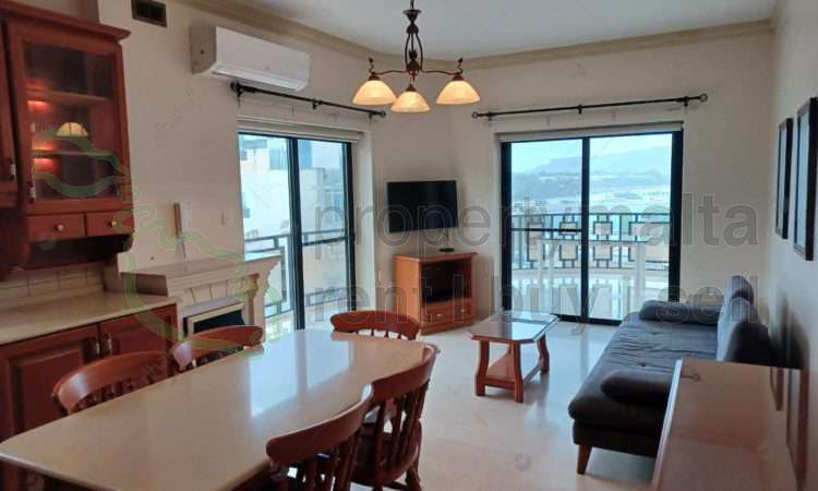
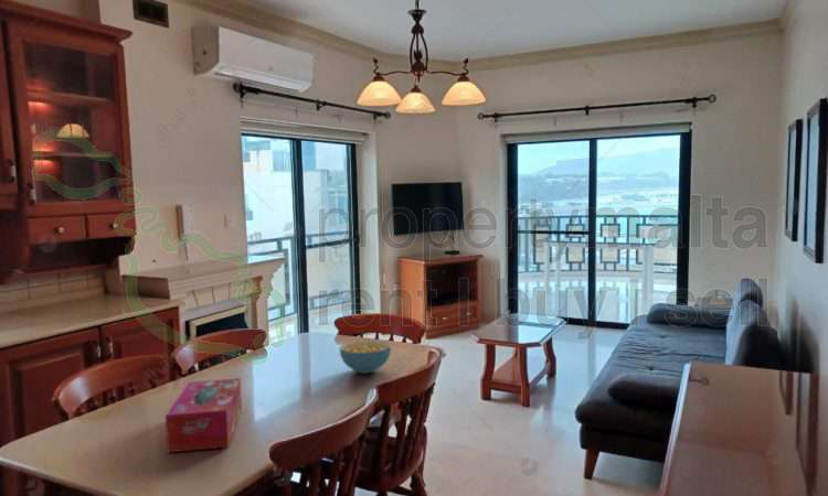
+ tissue box (206, 411)
+ cereal bowl (365, 358)
